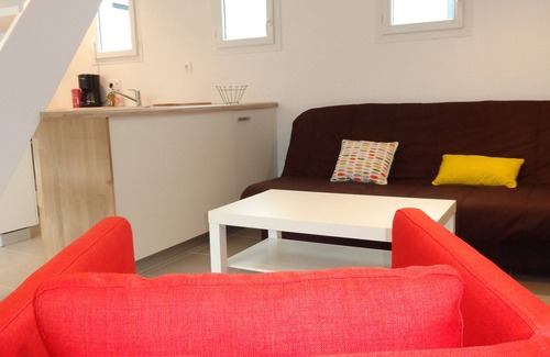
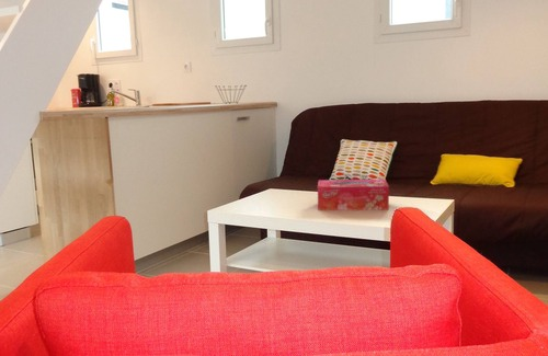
+ tissue box (352, 194)
